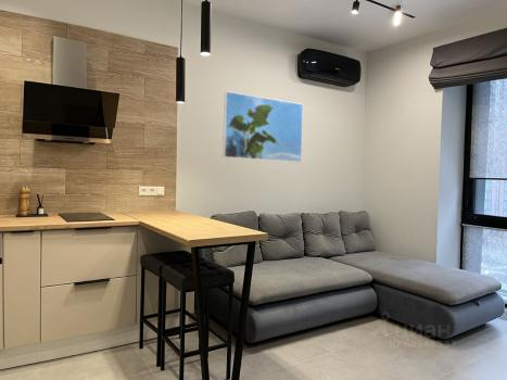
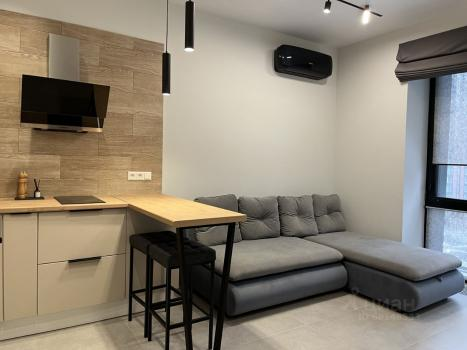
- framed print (265, 128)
